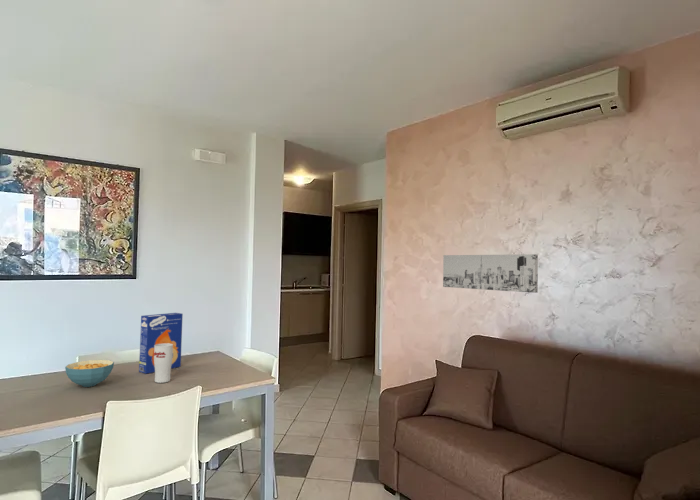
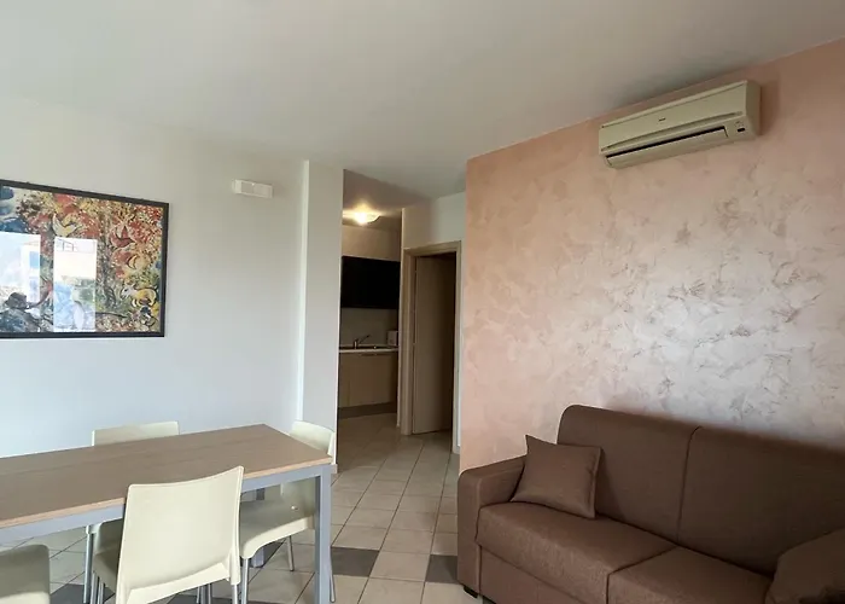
- cereal bowl (89, 374)
- cereal box (161, 341)
- cup (163, 362)
- wall art (486, 272)
